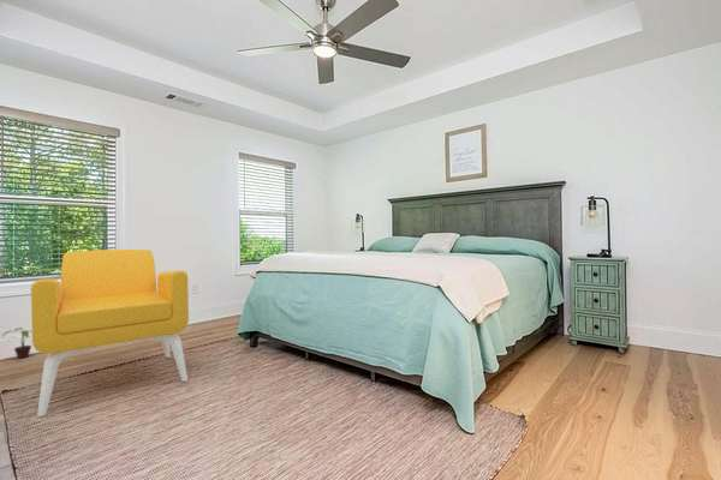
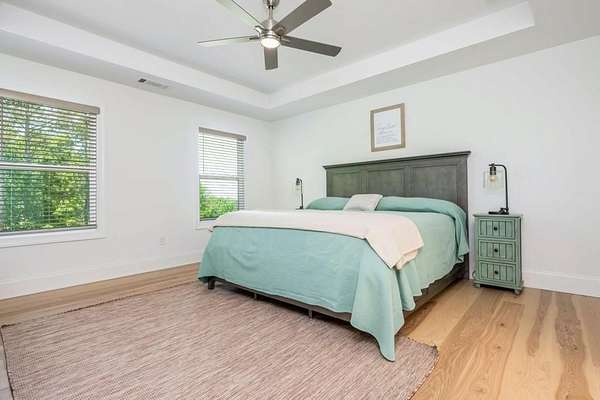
- armchair (114, 314)
- potted plant (22, 342)
